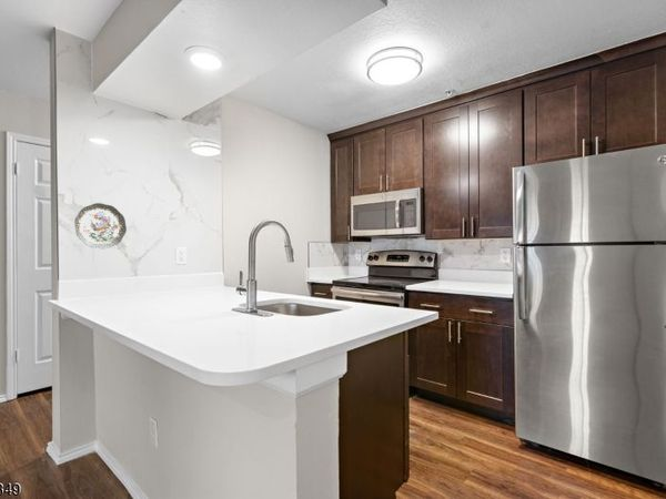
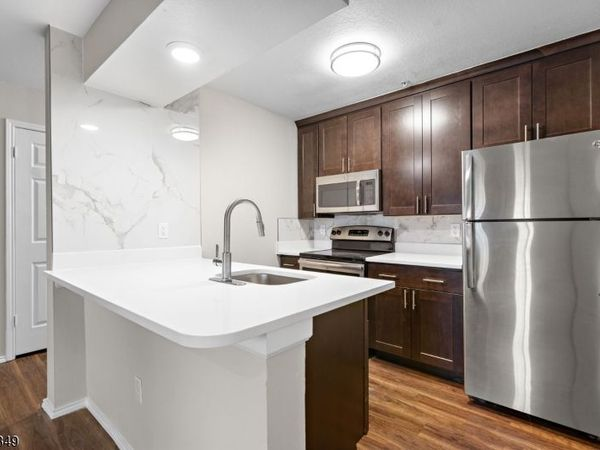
- decorative plate (100, 225)
